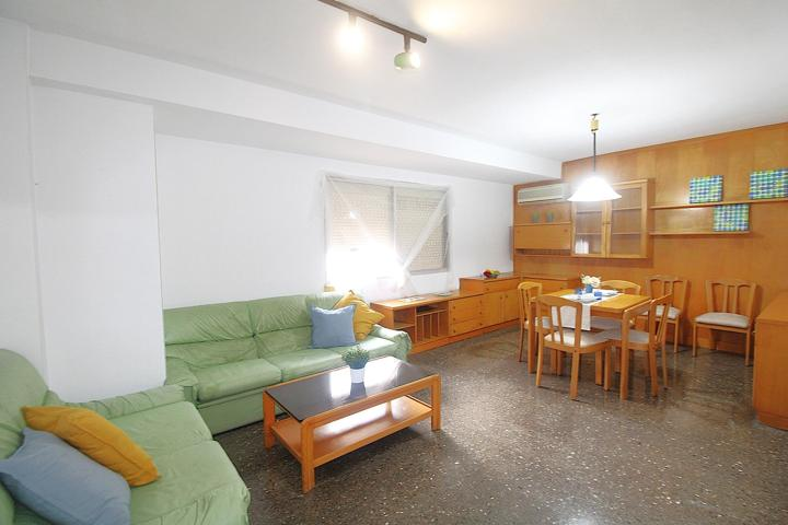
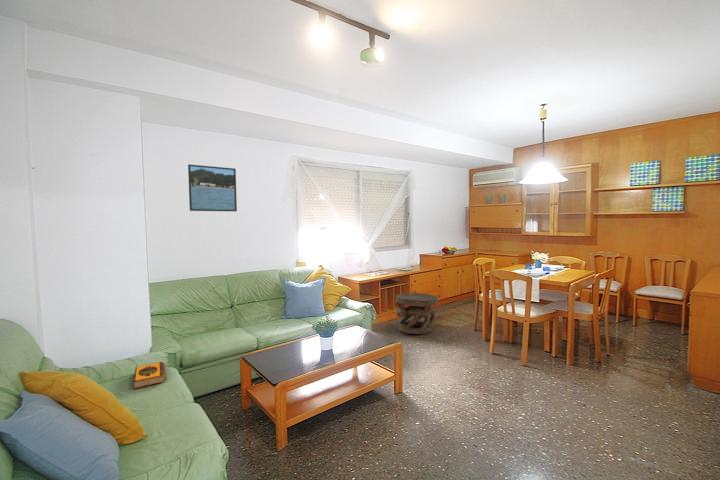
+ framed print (213, 189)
+ hardback book (150, 374)
+ carved stool (415, 312)
